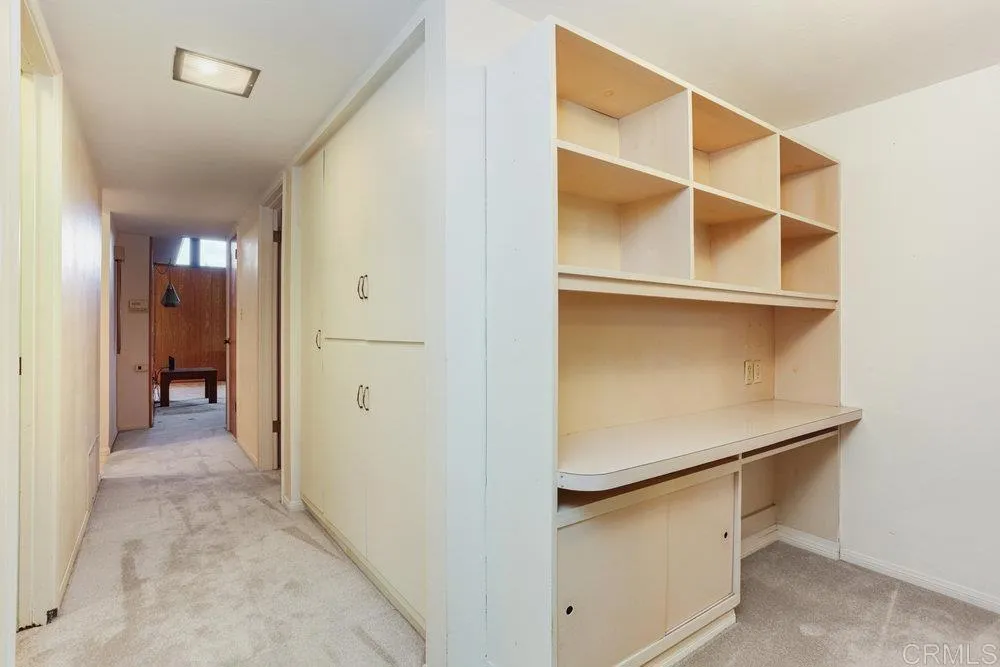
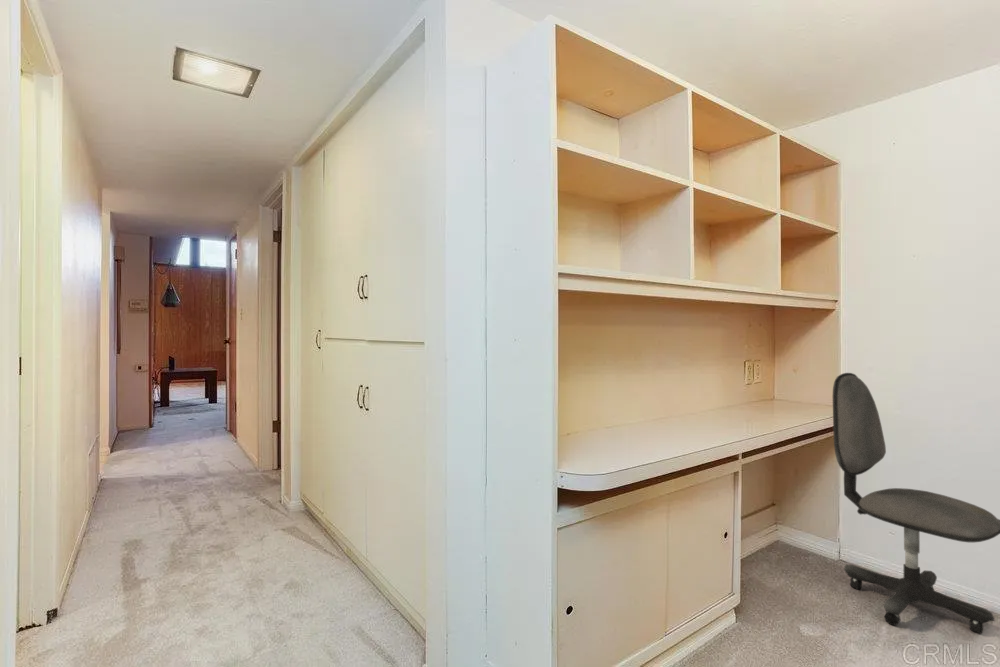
+ office chair (913, 492)
